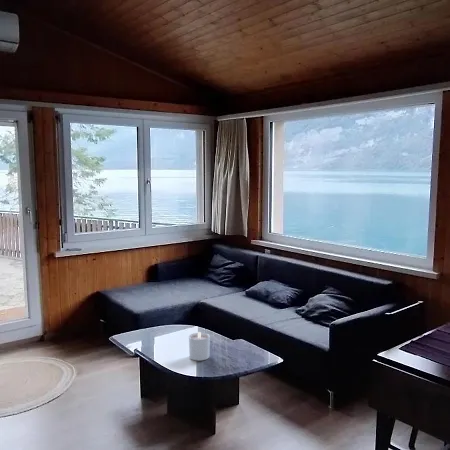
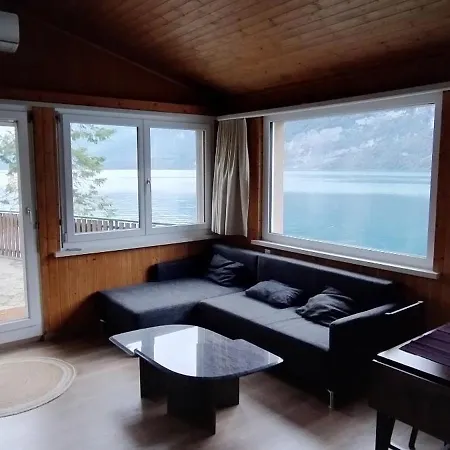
- candle (199, 344)
